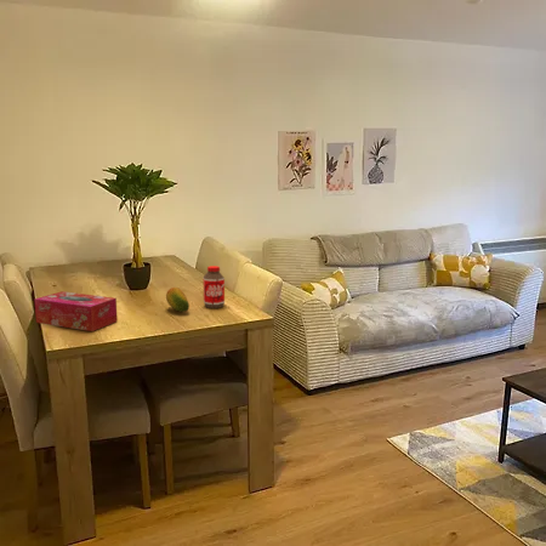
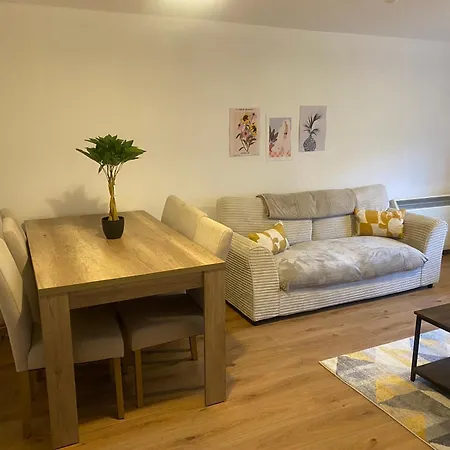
- fruit (177, 298)
- tissue box (75, 309)
- bottle (214, 286)
